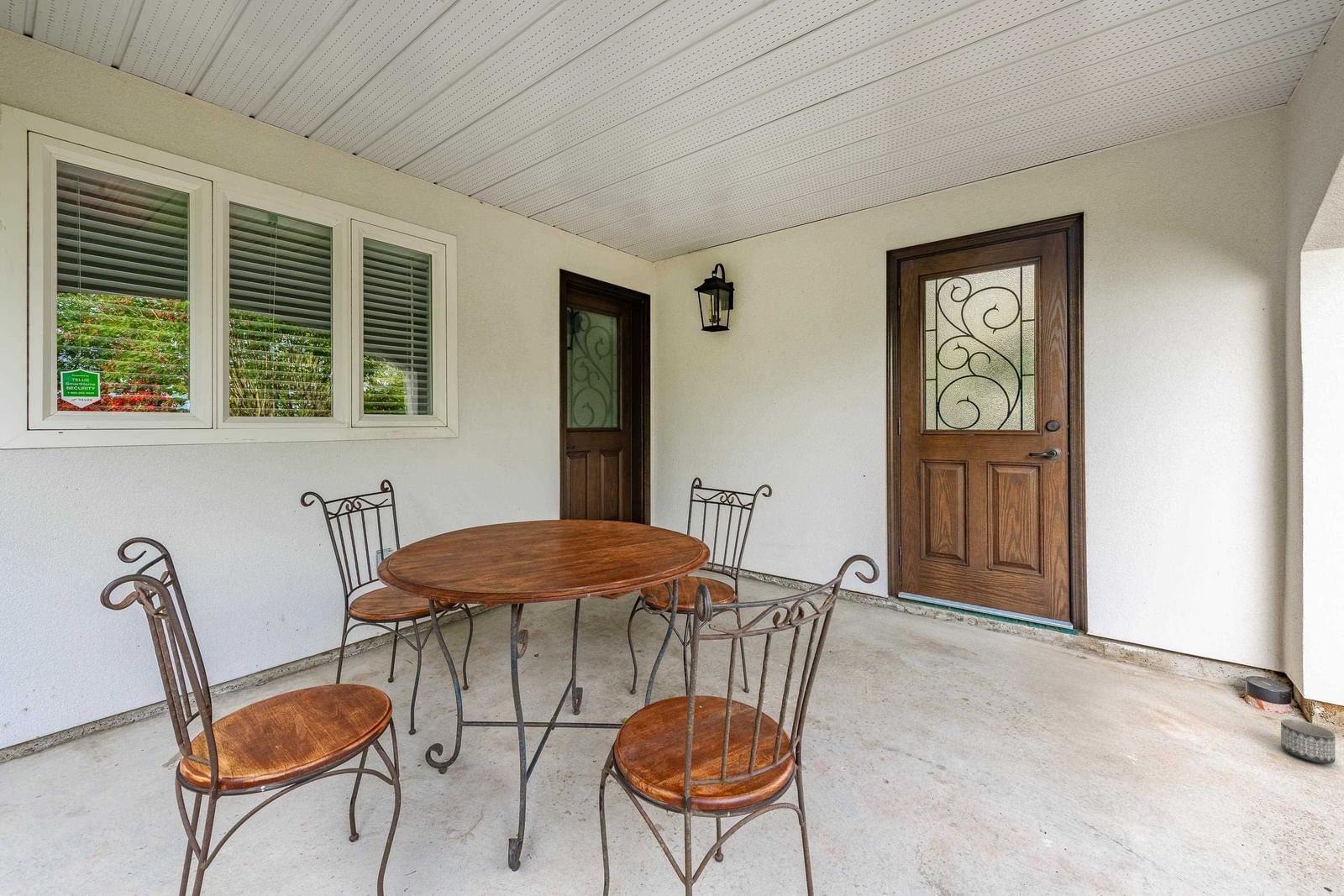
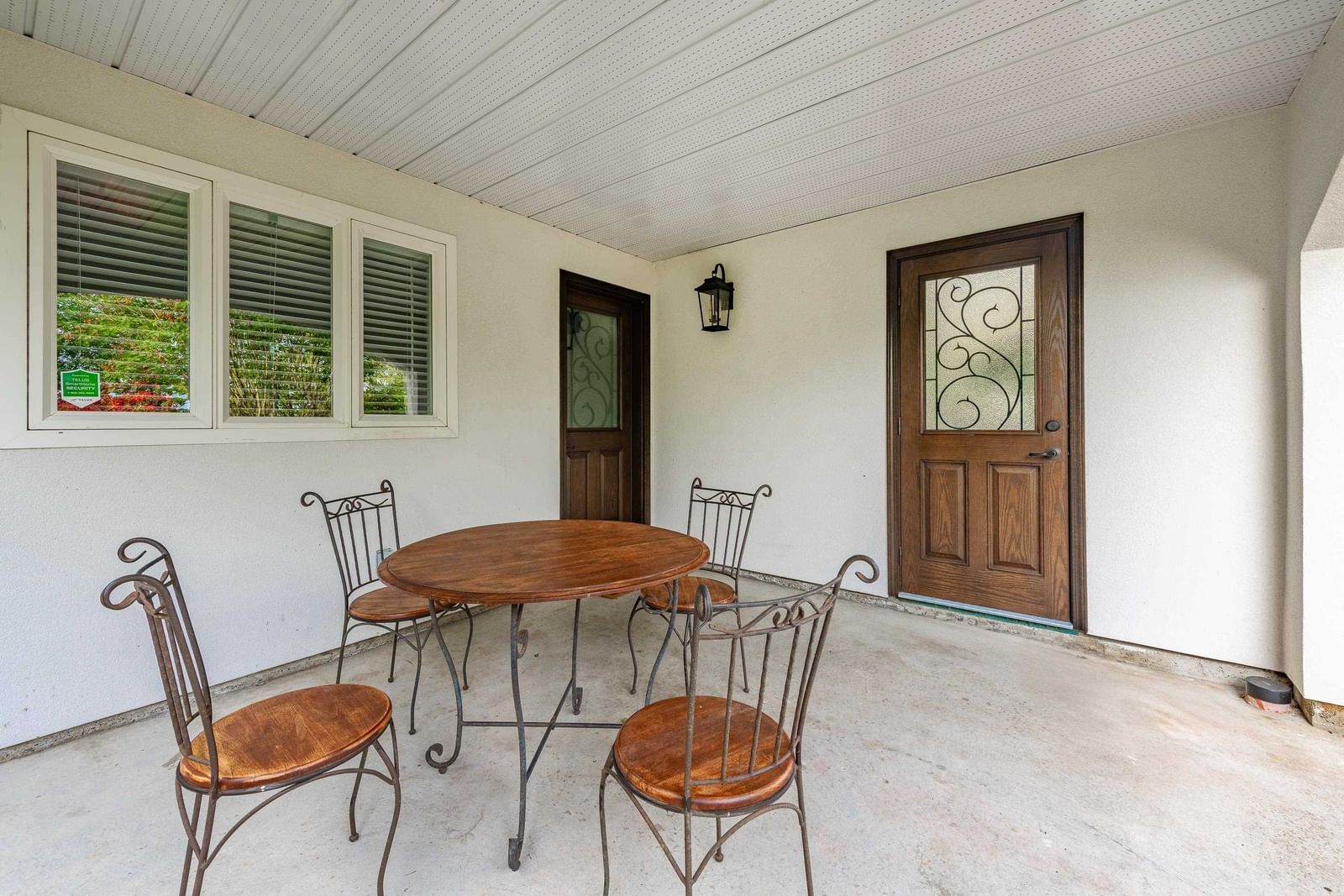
- planter (1307, 741)
